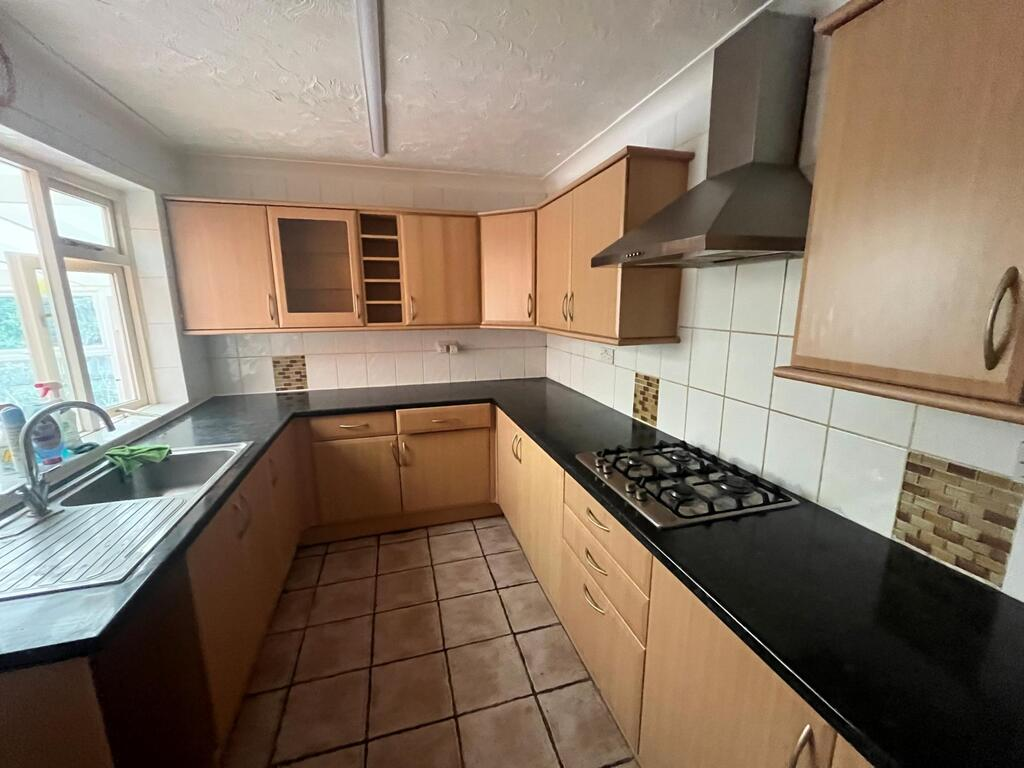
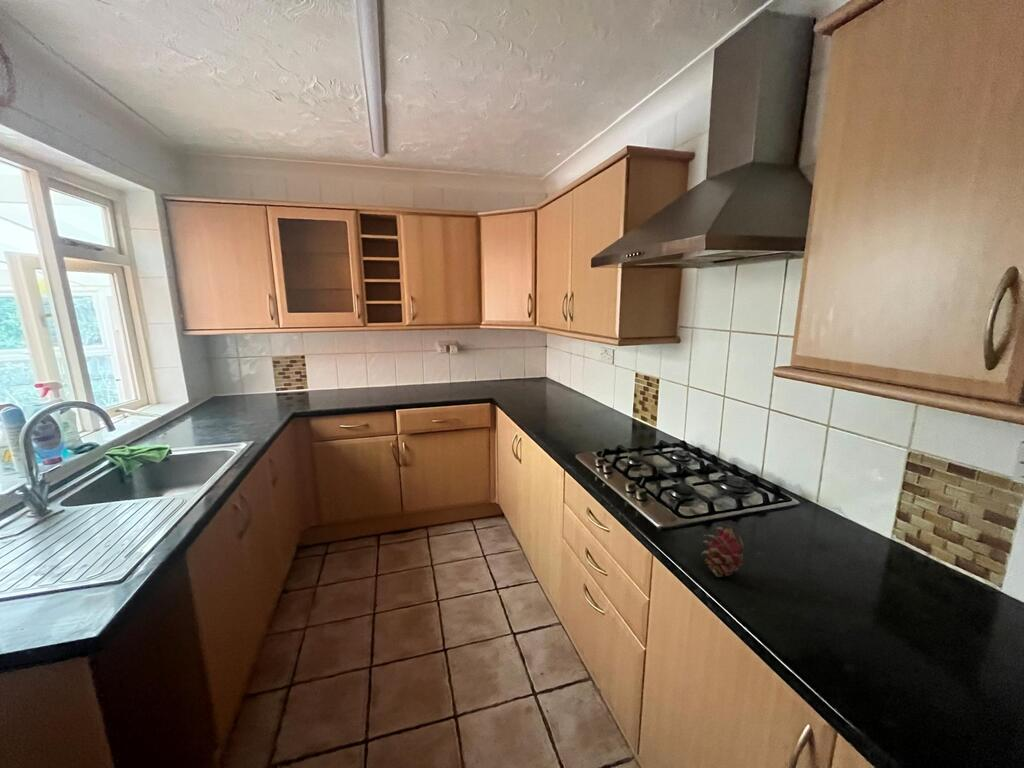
+ fruit (722, 548)
